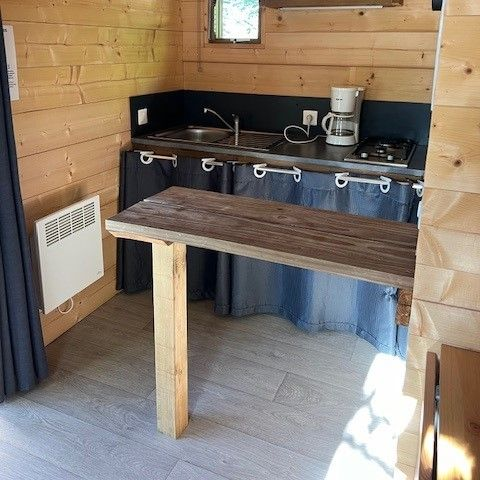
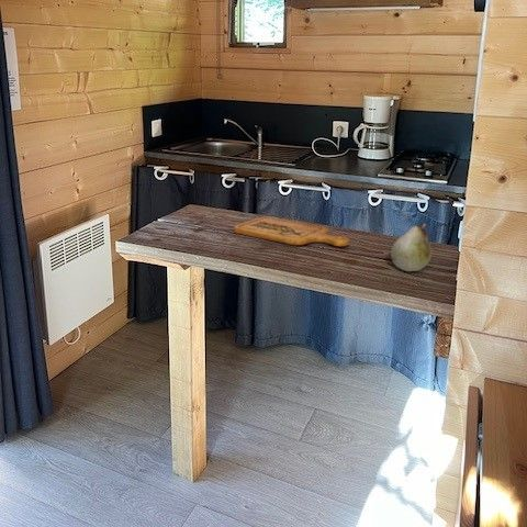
+ cutting board (294, 232)
+ fruit (411, 246)
